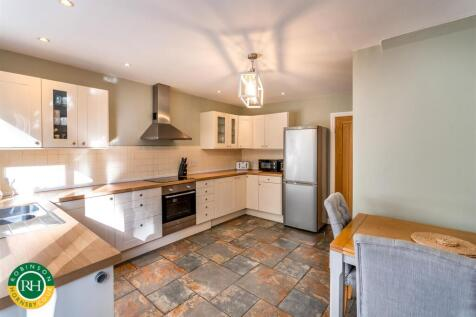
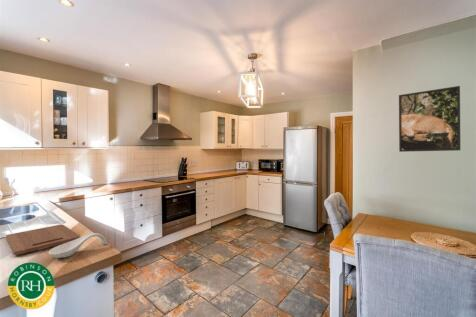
+ spoon rest (79, 244)
+ cutting board (42, 237)
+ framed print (427, 121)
